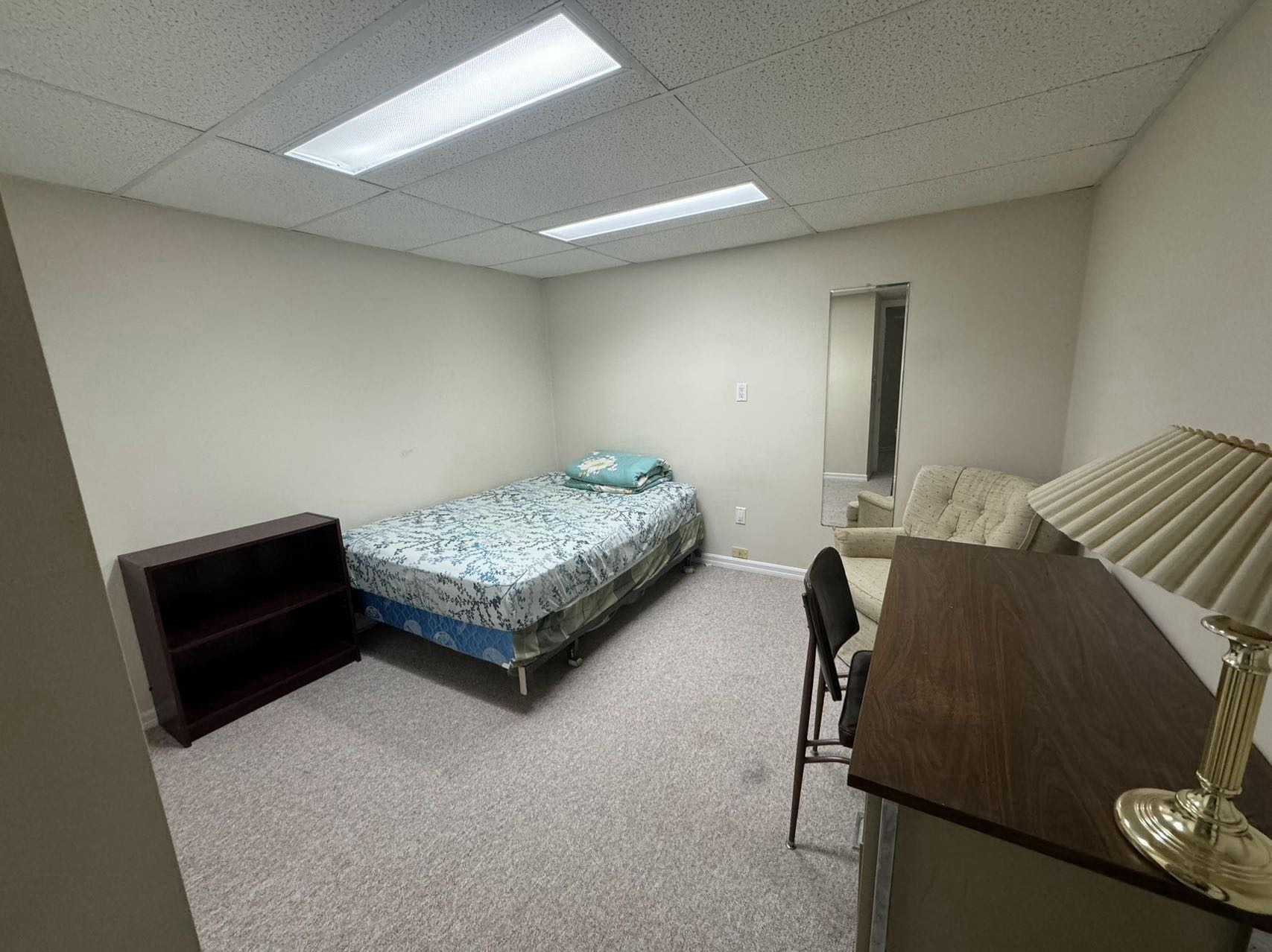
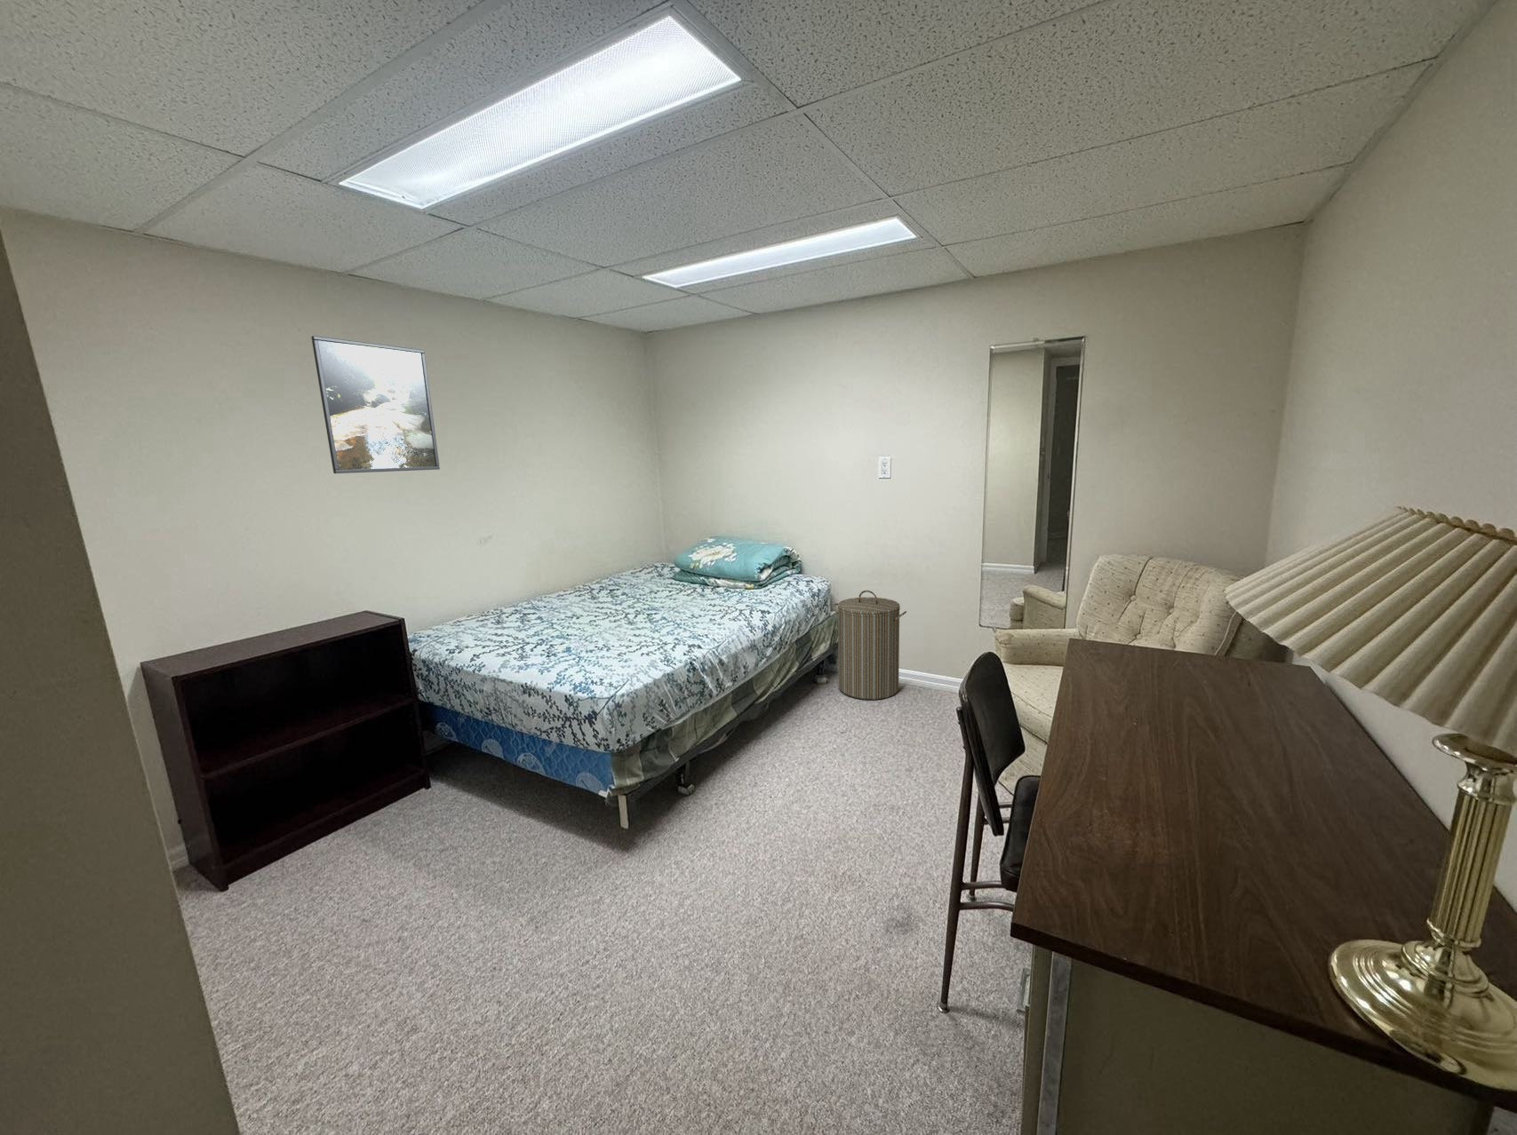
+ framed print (382, 409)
+ laundry hamper (868, 639)
